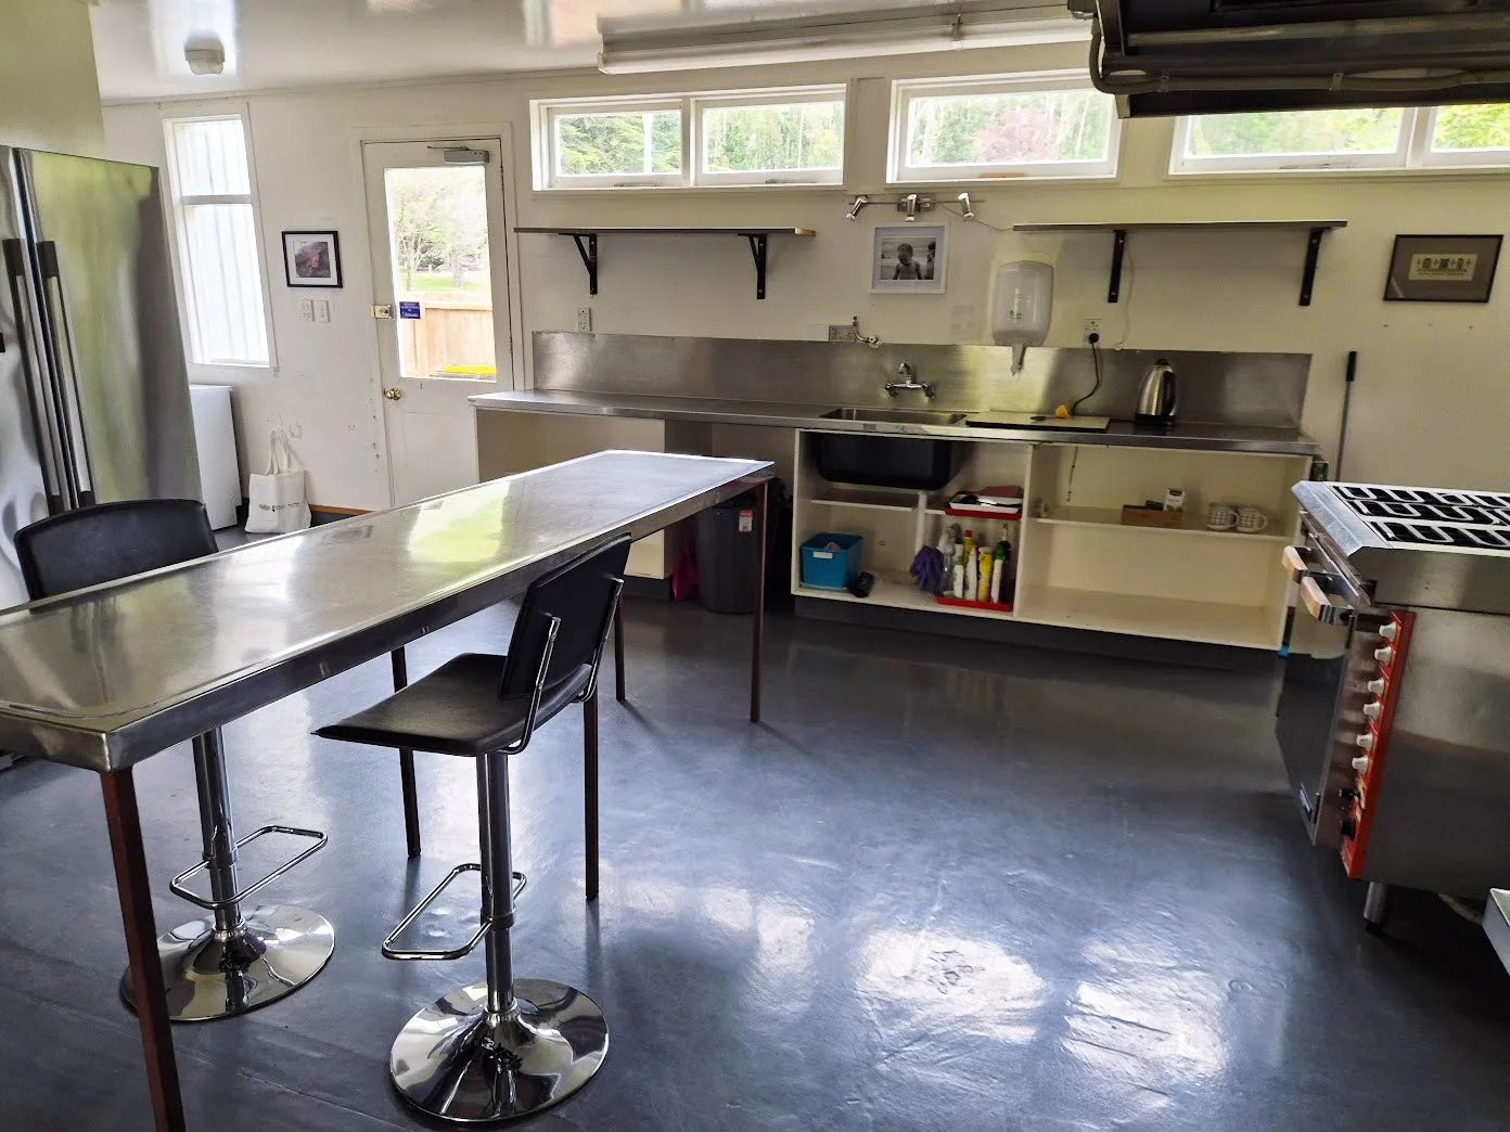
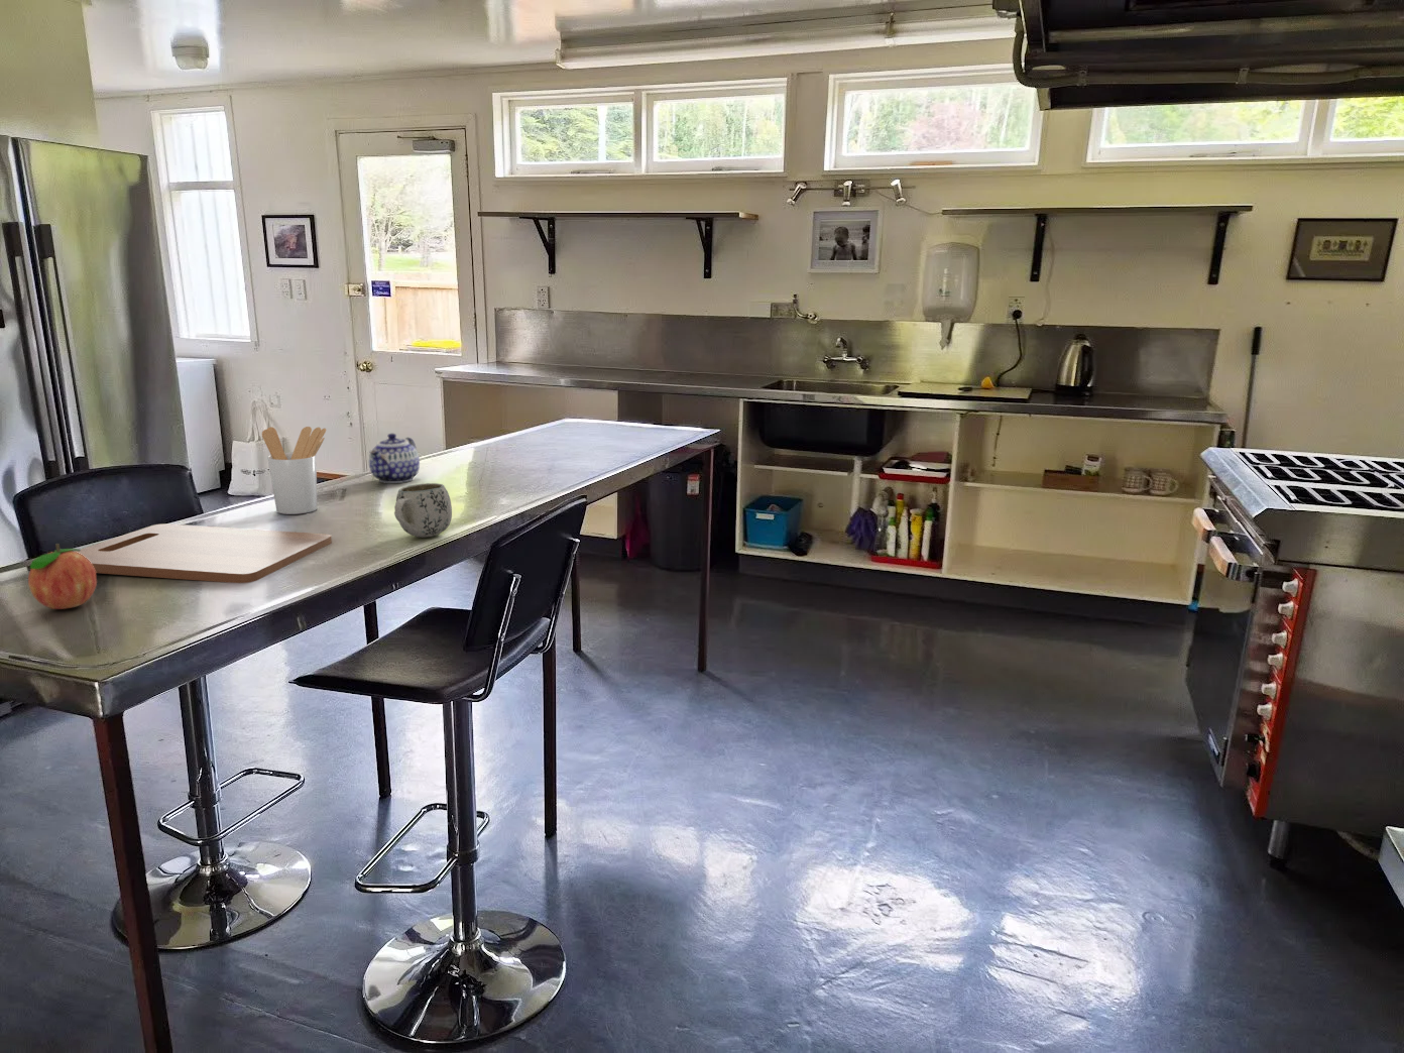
+ fruit (62, 575)
+ utensil holder (301, 467)
+ mug (419, 512)
+ teapot (395, 456)
+ cutting board (200, 551)
